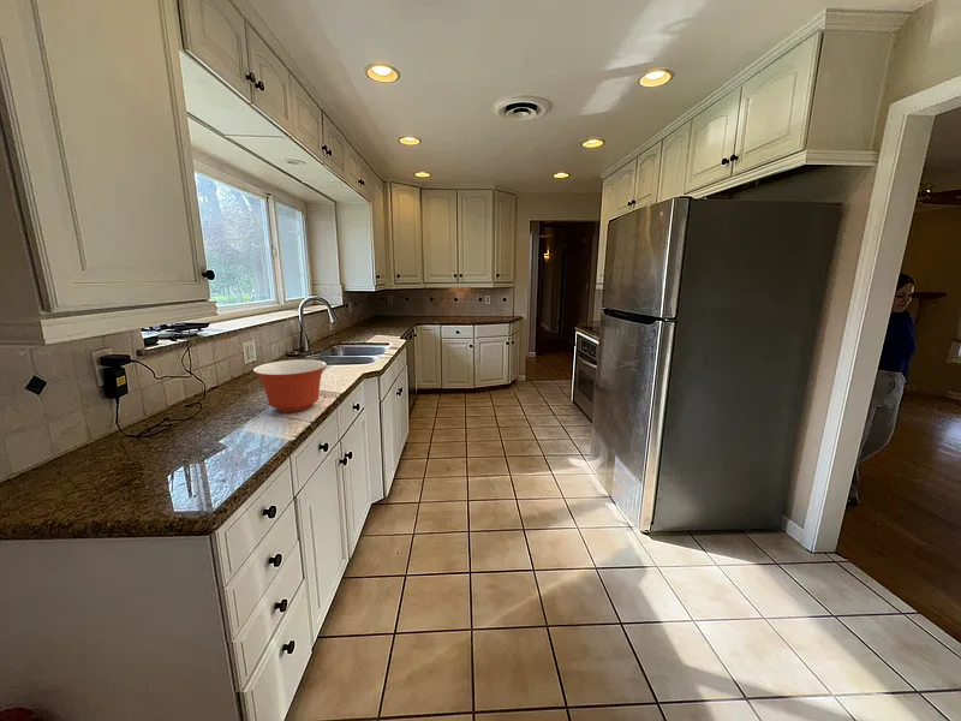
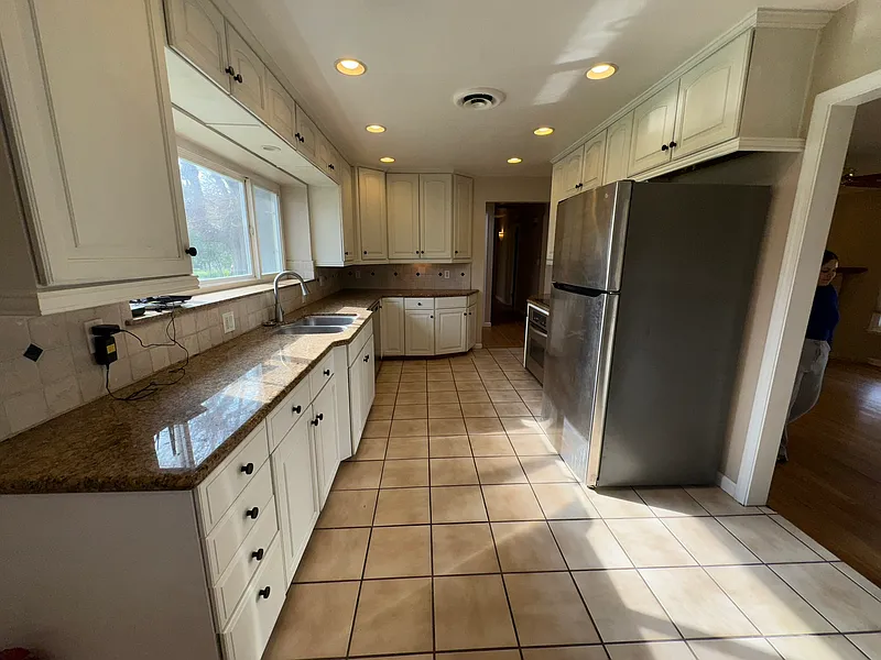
- mixing bowl (292, 386)
